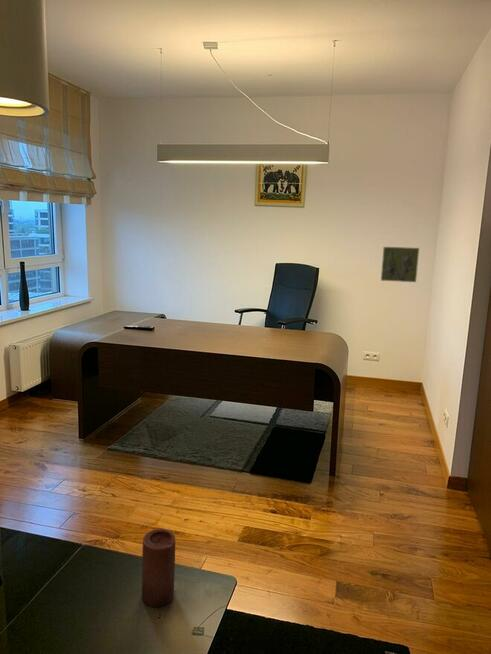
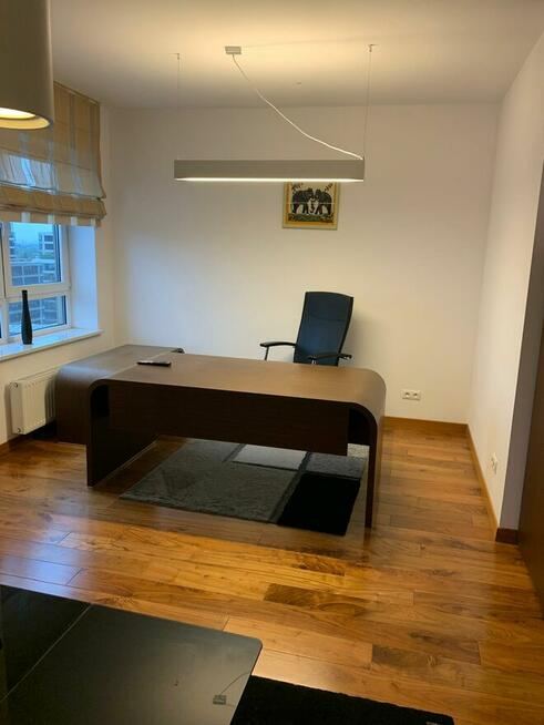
- candle (158, 567)
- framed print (399, 264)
